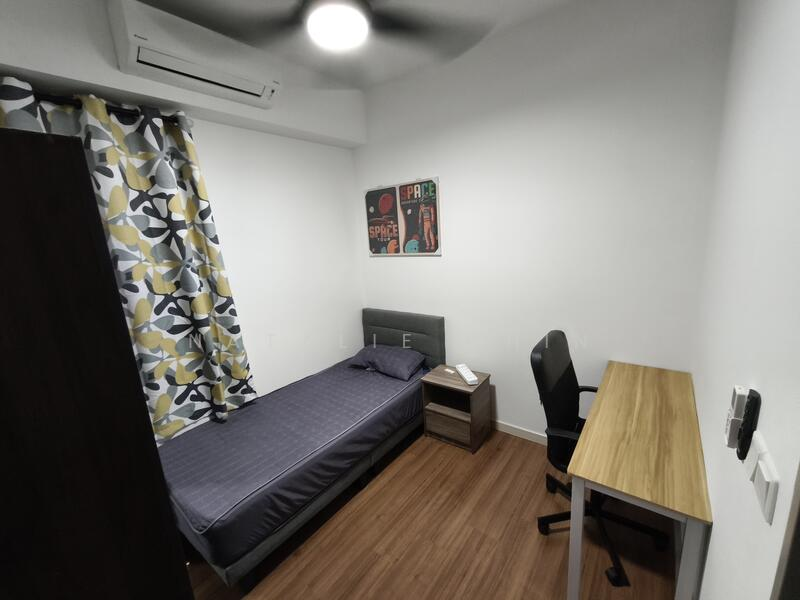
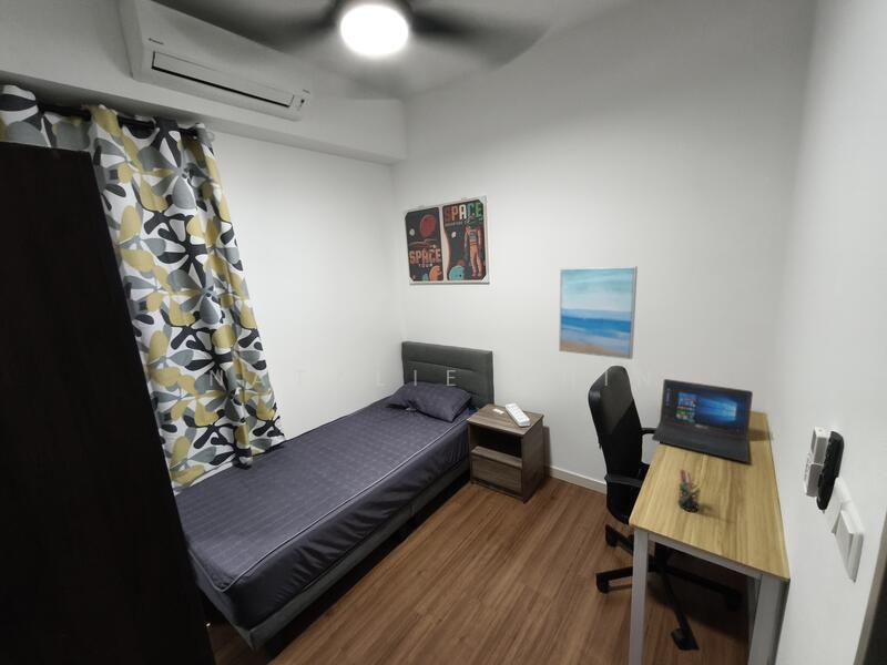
+ pen holder (686, 490)
+ laptop (701, 416)
+ wall art (594, 311)
